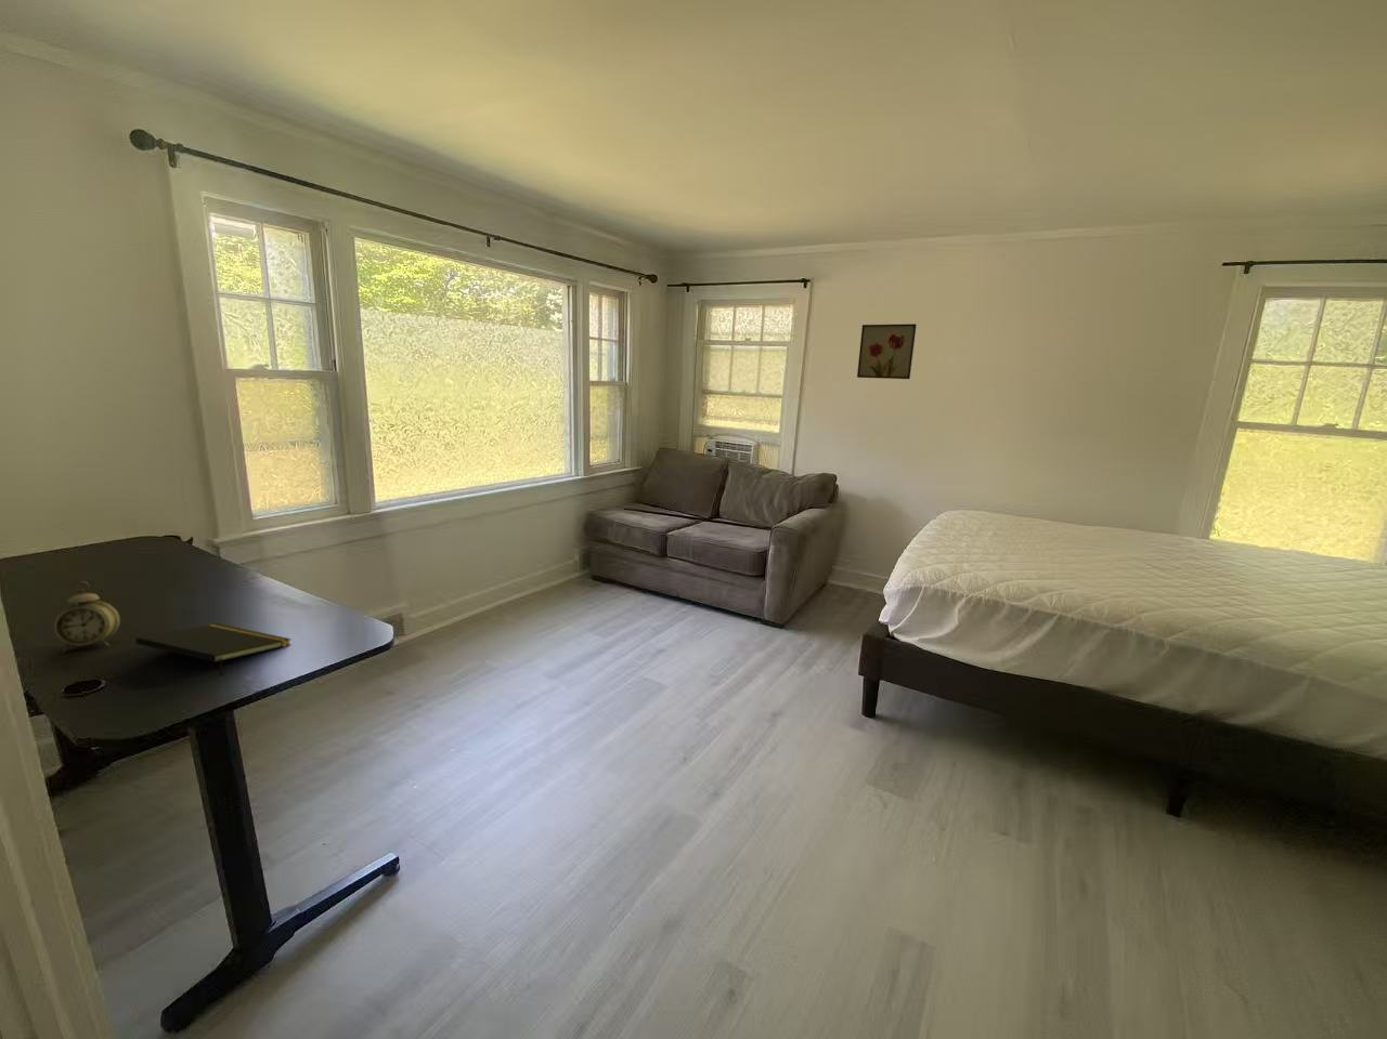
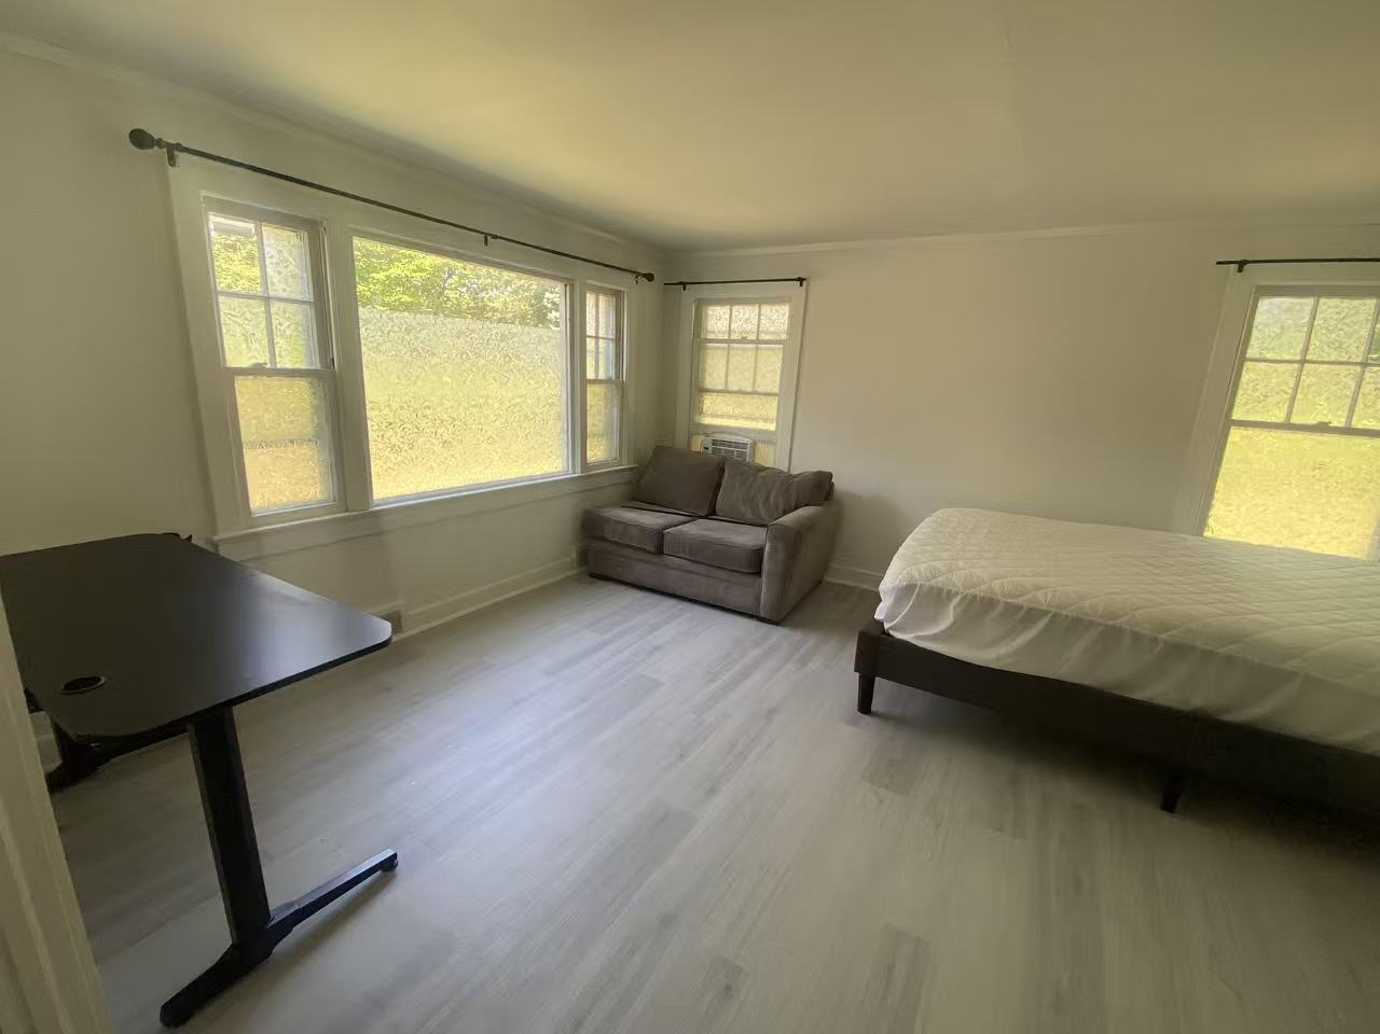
- notepad (215, 641)
- wall art (886, 351)
- alarm clock (84, 614)
